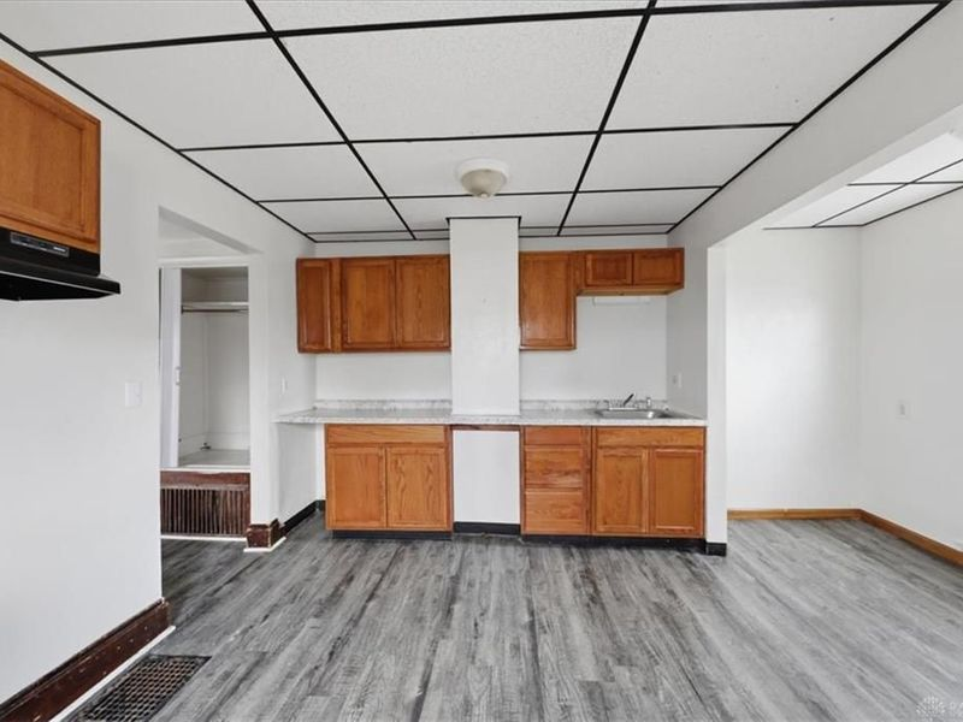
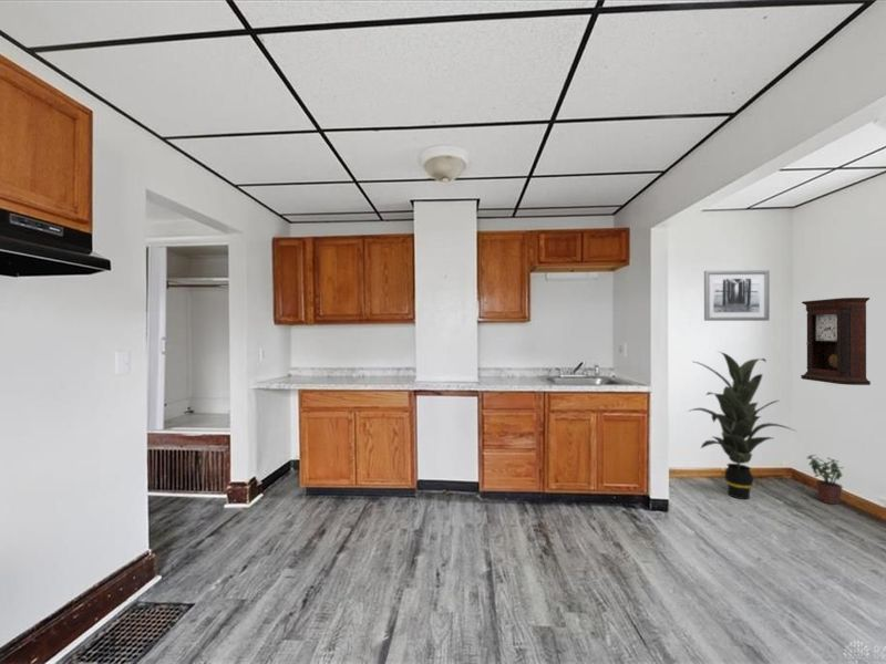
+ potted plant (827, 478)
+ wall art (736, 295)
+ indoor plant (731, 422)
+ pendulum clock (831, 340)
